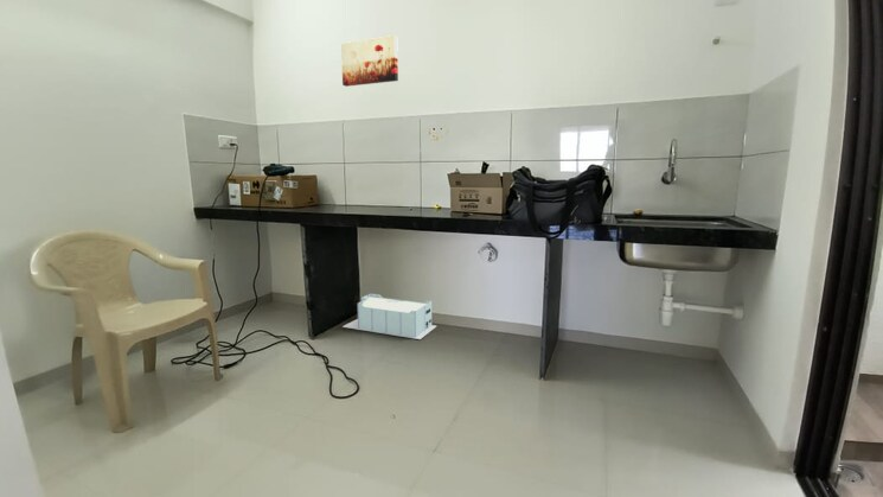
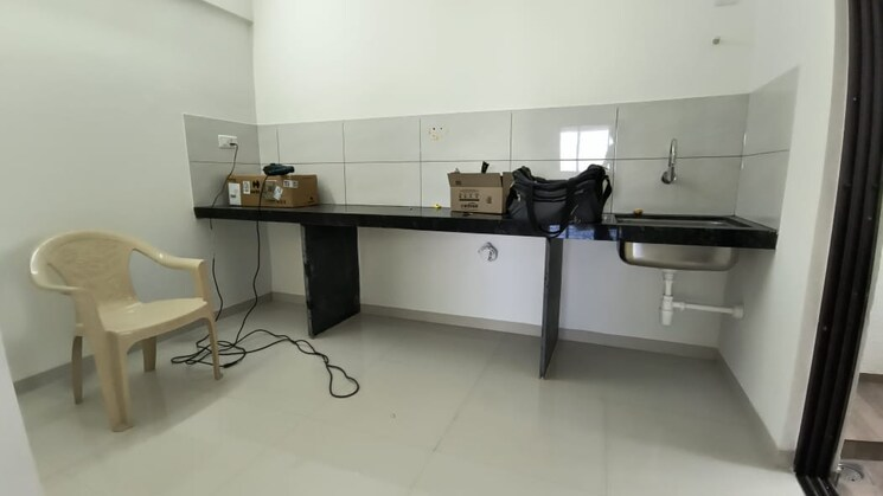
- wall art (369, 62)
- storage bin (389, 313)
